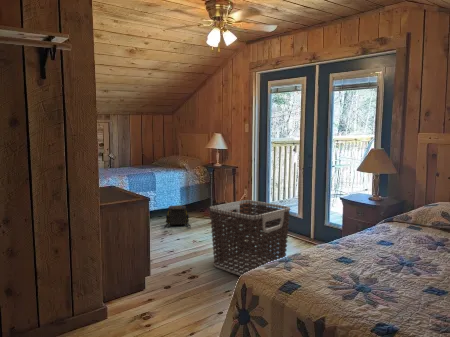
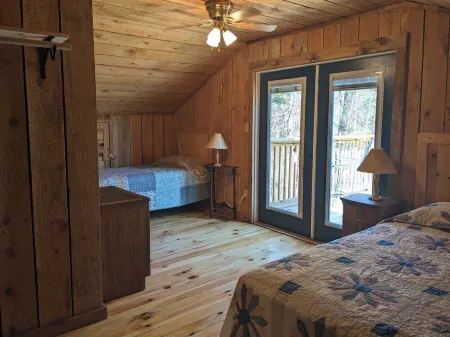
- shoulder bag (177, 216)
- clothes hamper (249, 236)
